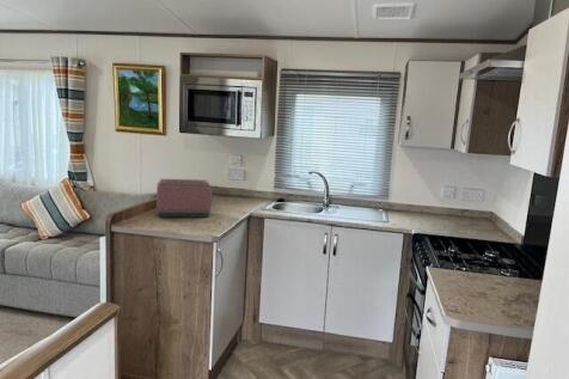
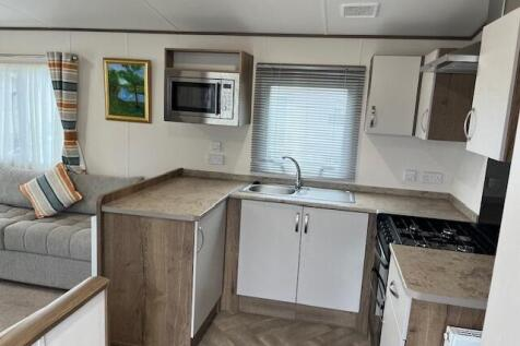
- toaster (186, 197)
